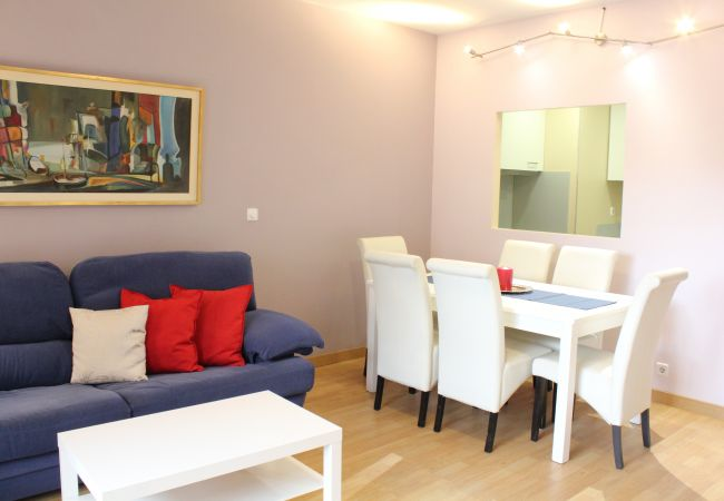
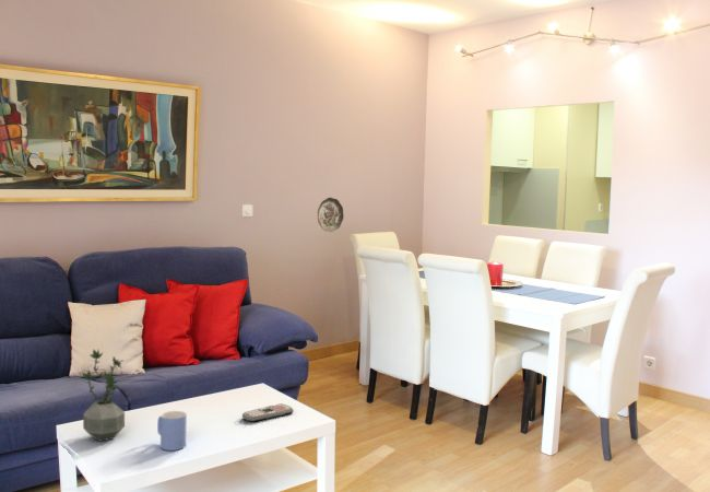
+ remote control (267, 412)
+ potted plant (103, 394)
+ mug (170, 429)
+ decorative plate (329, 214)
